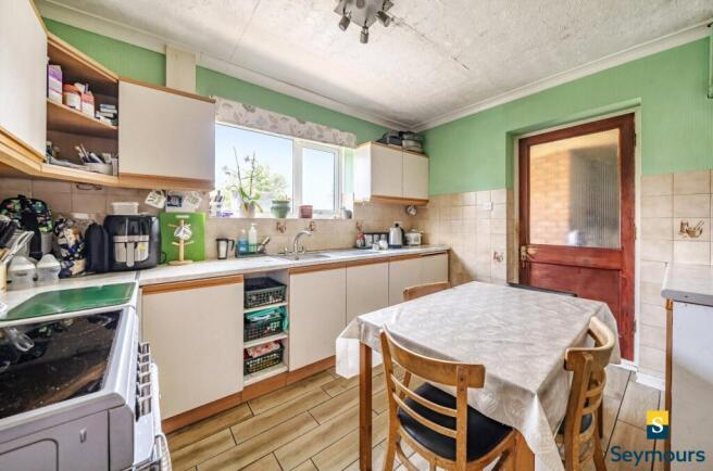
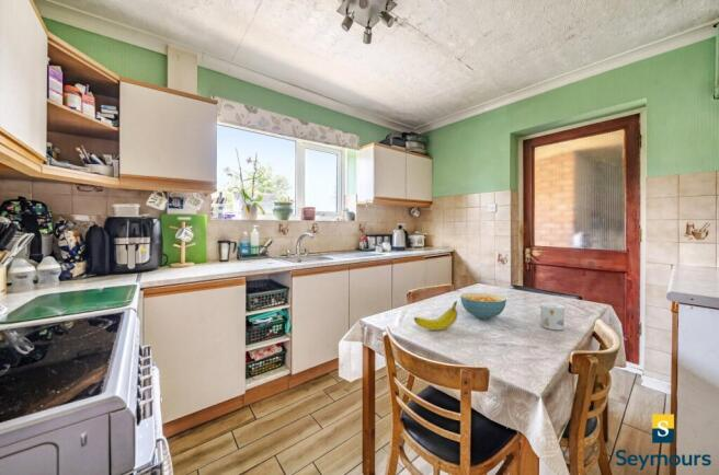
+ cereal bowl (482, 306)
+ mug (555, 315)
+ fruit (438, 317)
